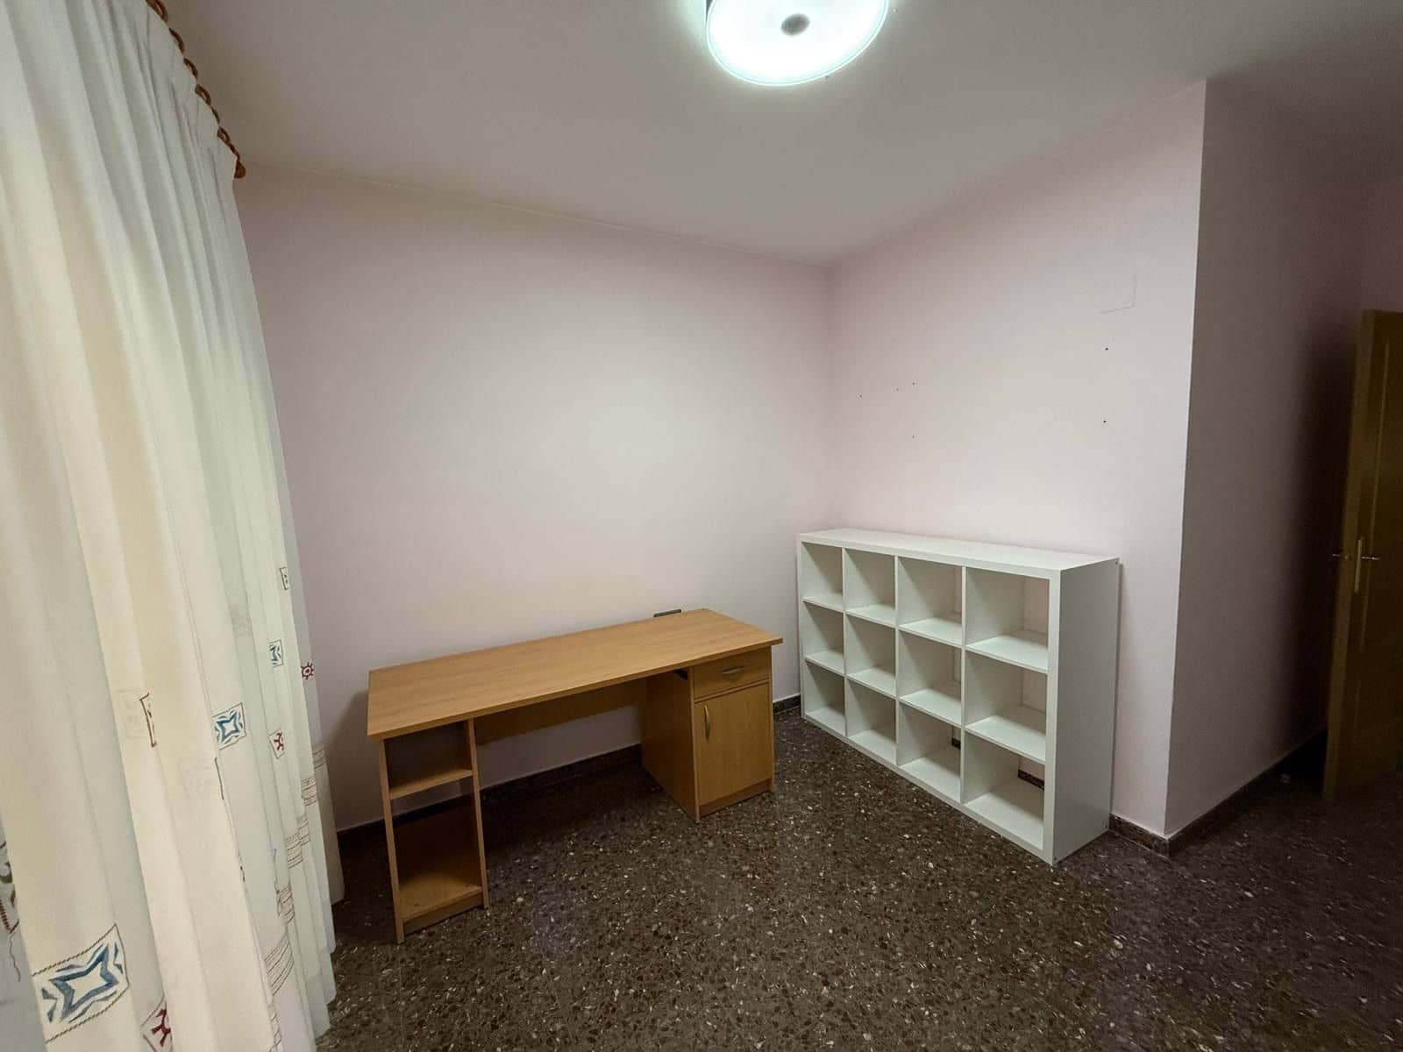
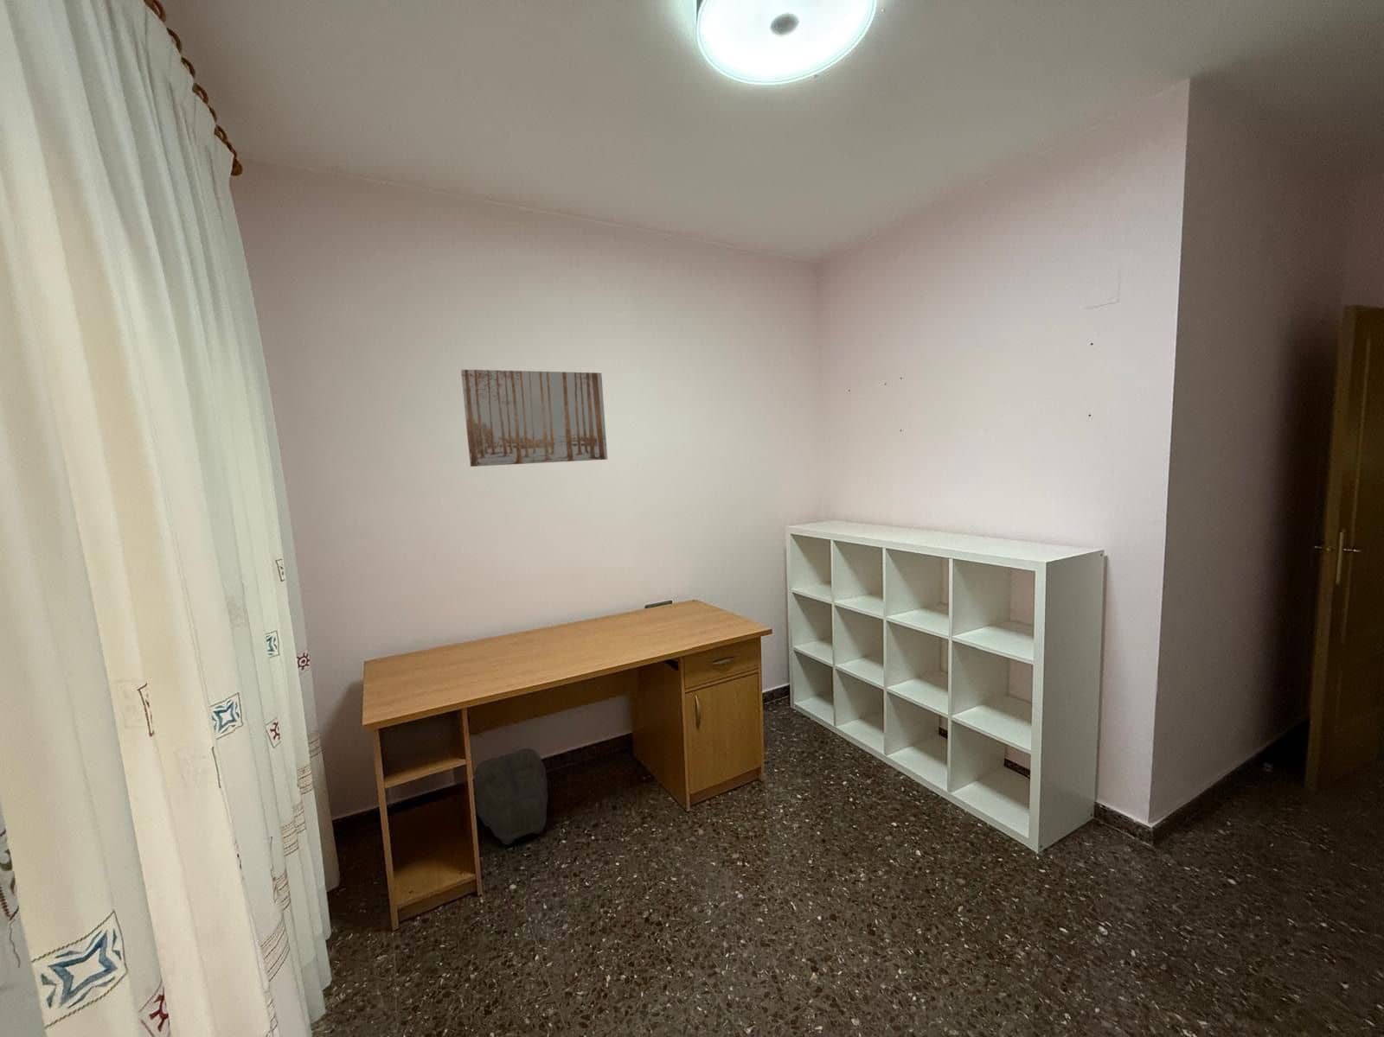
+ wall art (538, 417)
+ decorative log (512, 789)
